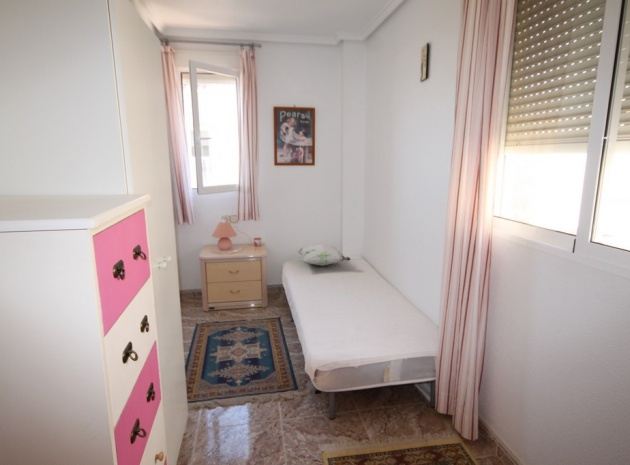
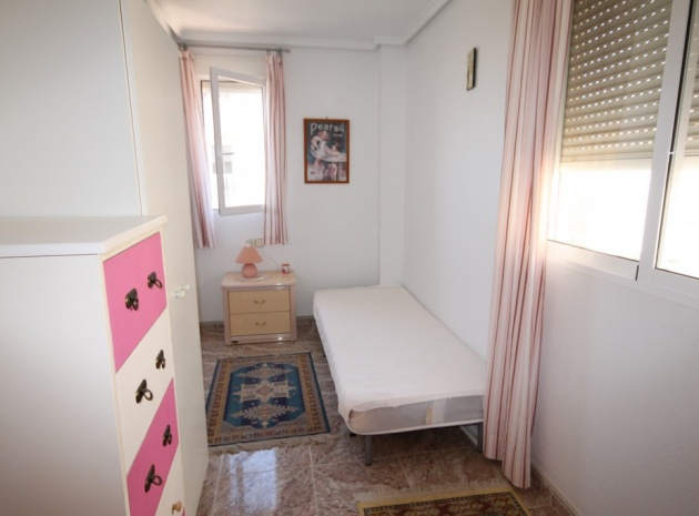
- decorative pillow (322, 254)
